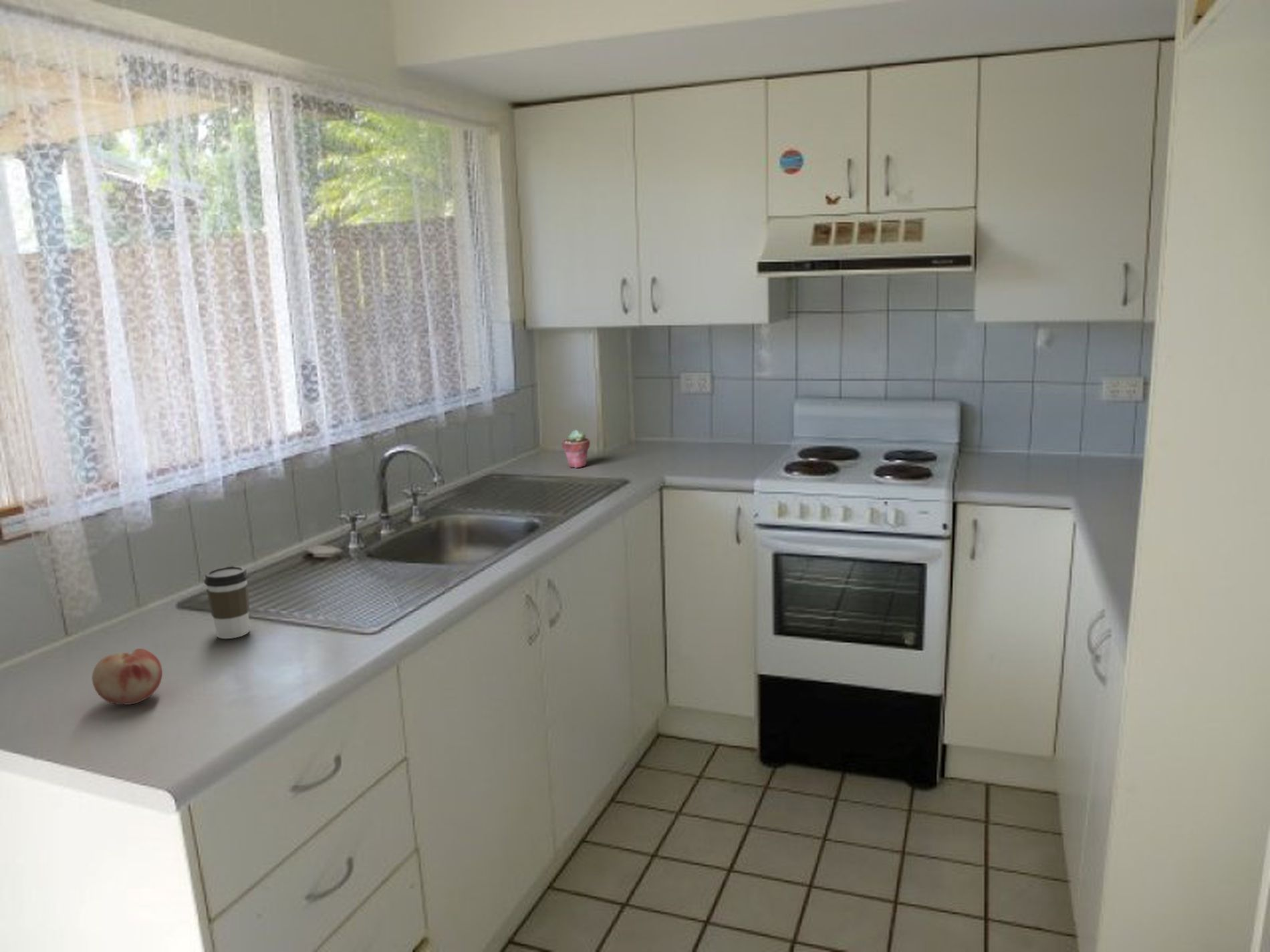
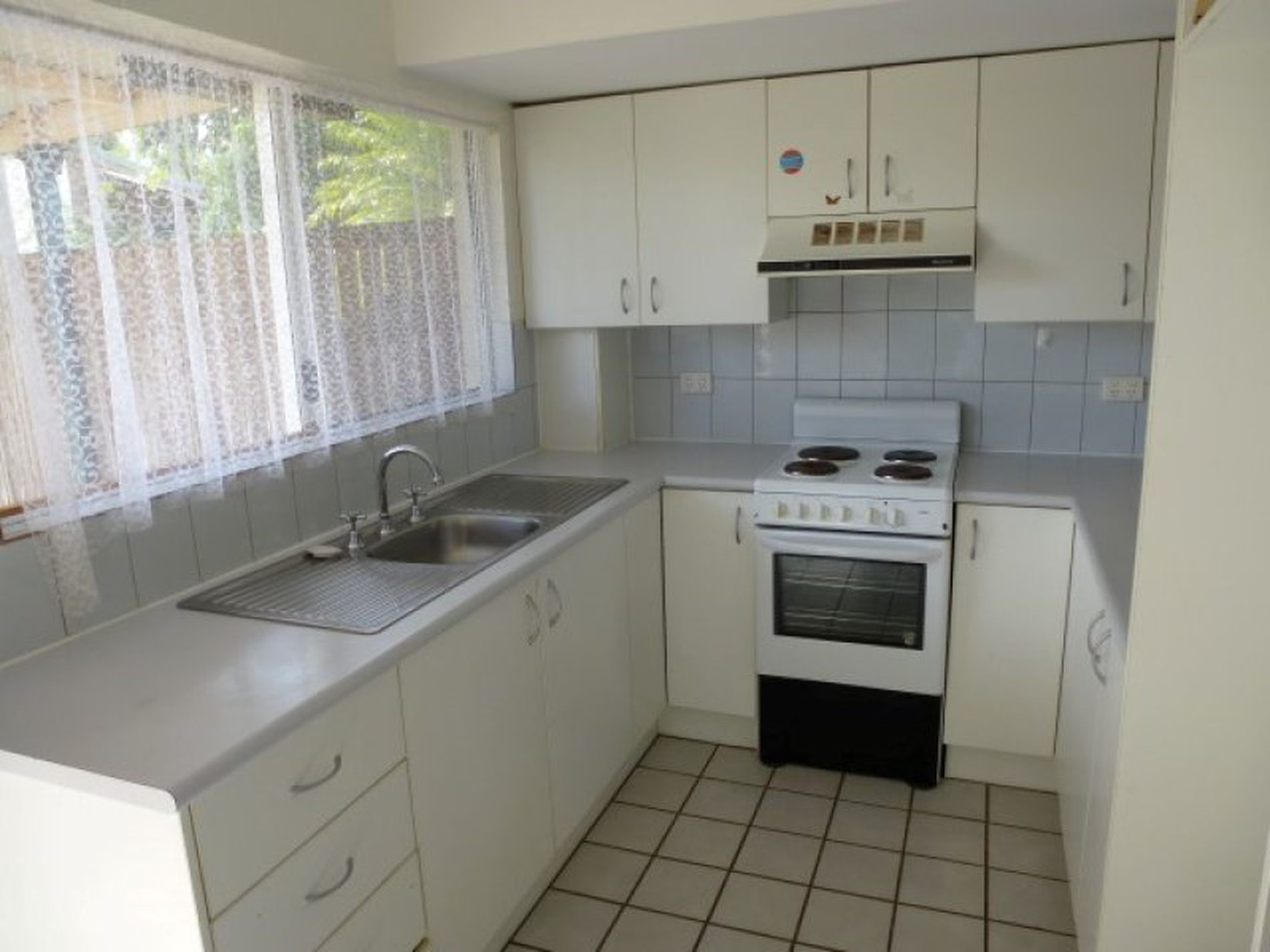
- potted succulent (576, 448)
- coffee cup (229, 603)
- fruit (128, 677)
